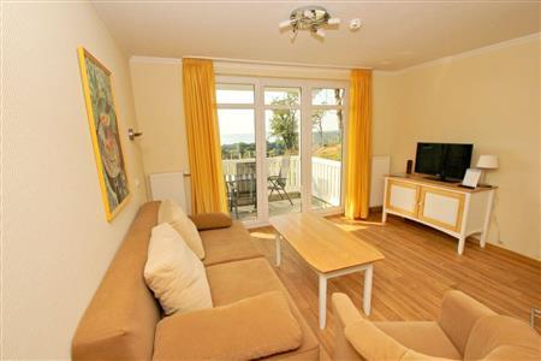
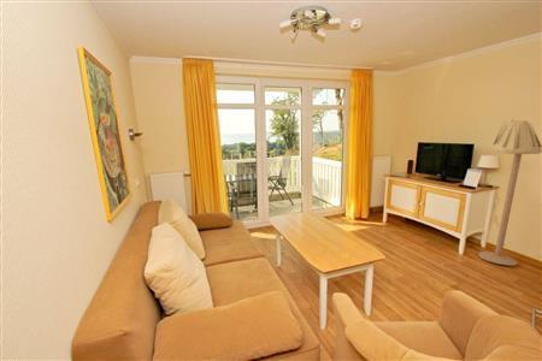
+ floor lamp (509, 190)
